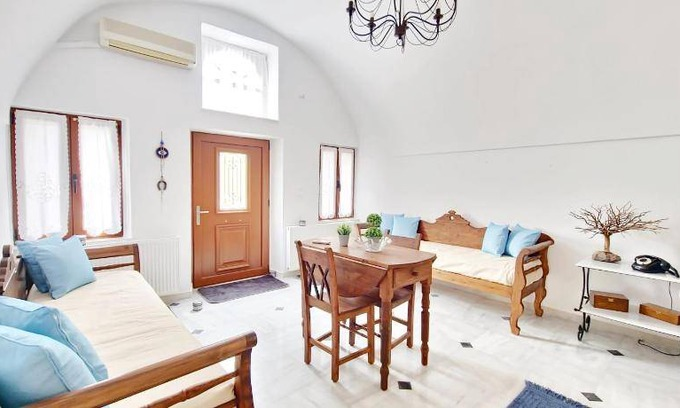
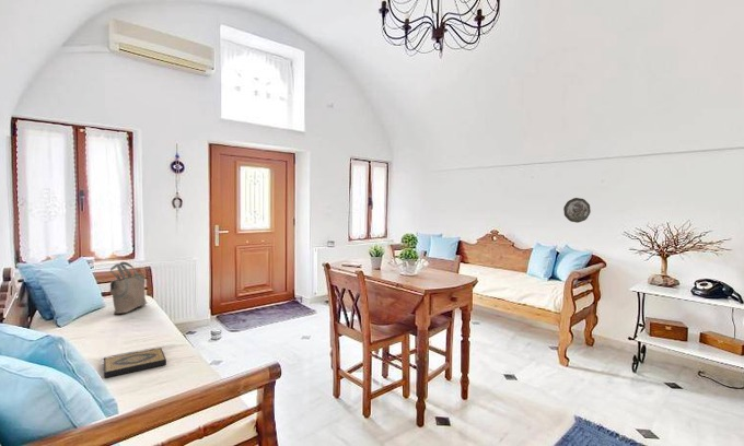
+ hardback book (135, 362)
+ decorative plate (577, 210)
+ tote bag (126, 285)
